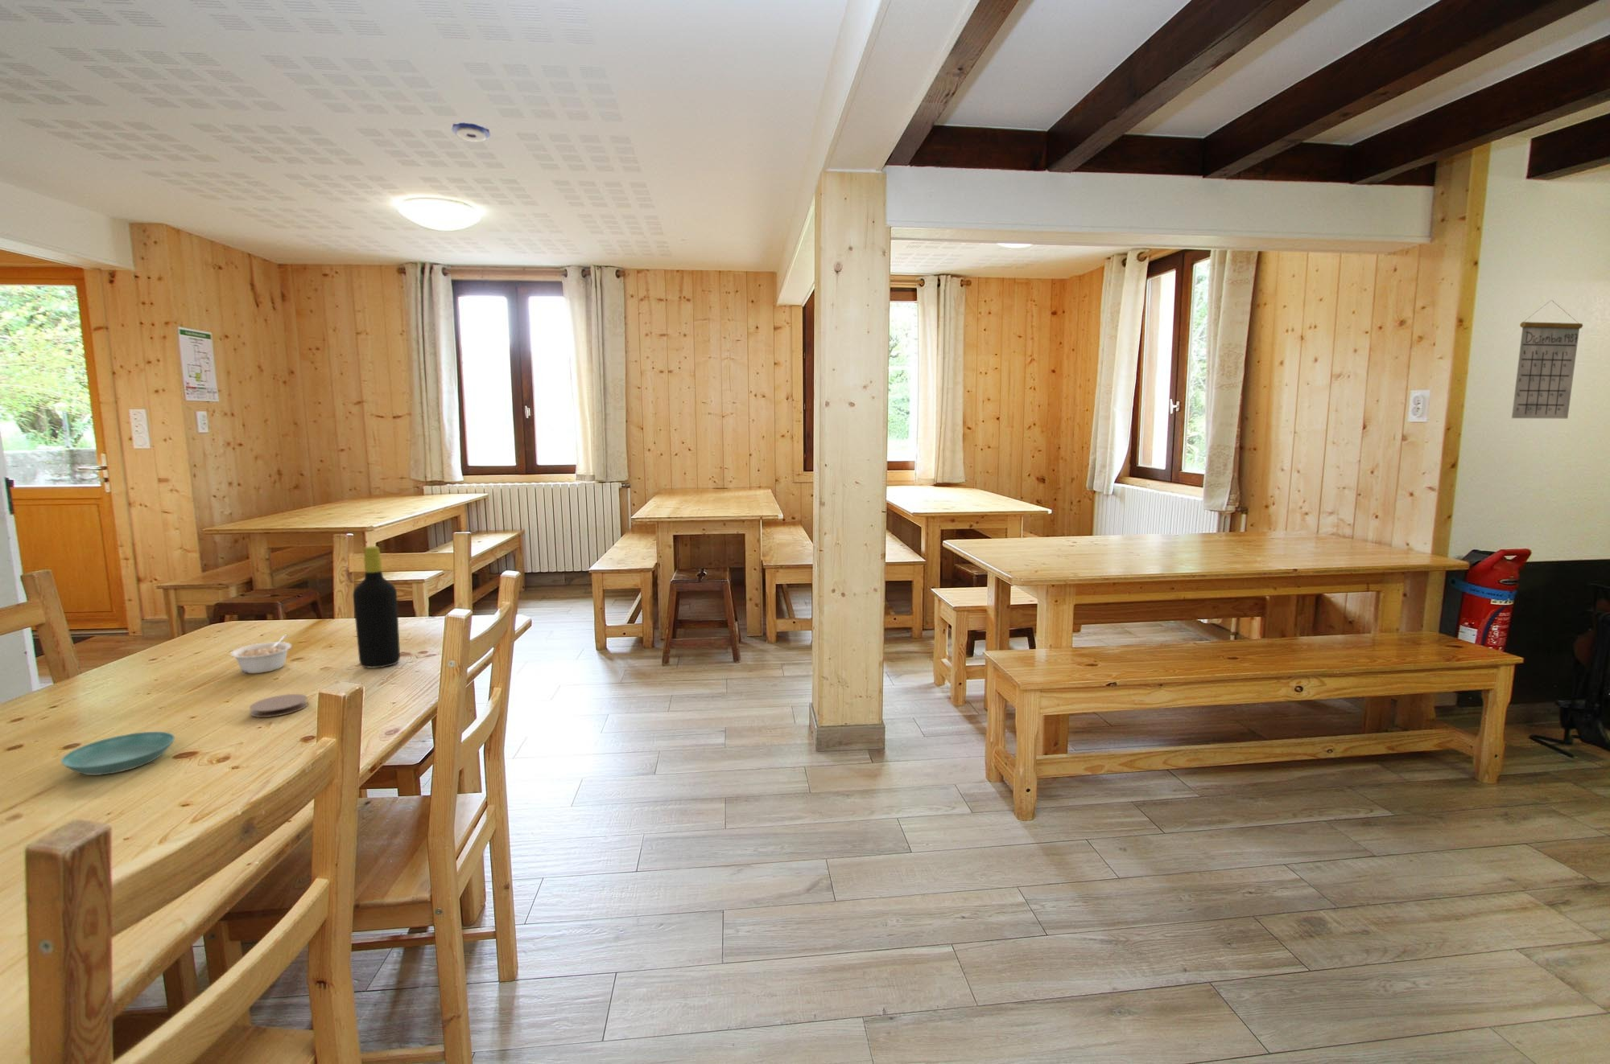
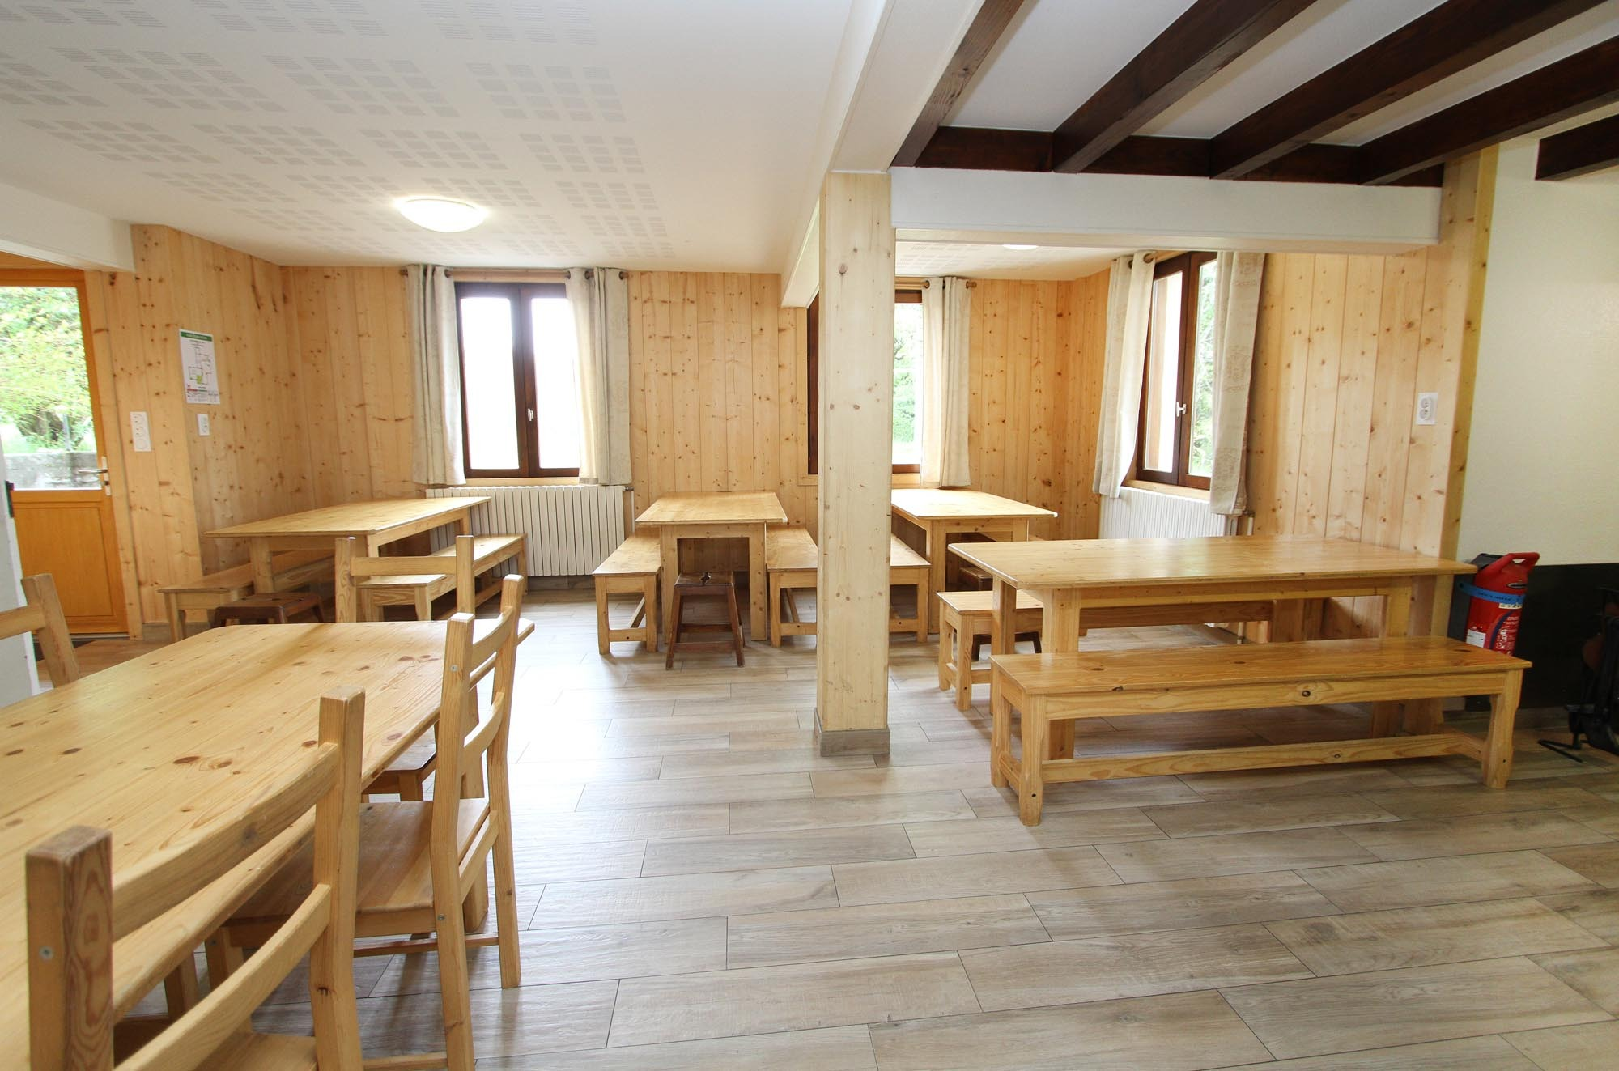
- saucer (121, 754)
- bottle (375, 606)
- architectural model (471, 129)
- coaster (278, 704)
- legume (263, 656)
- calendar (1546, 360)
